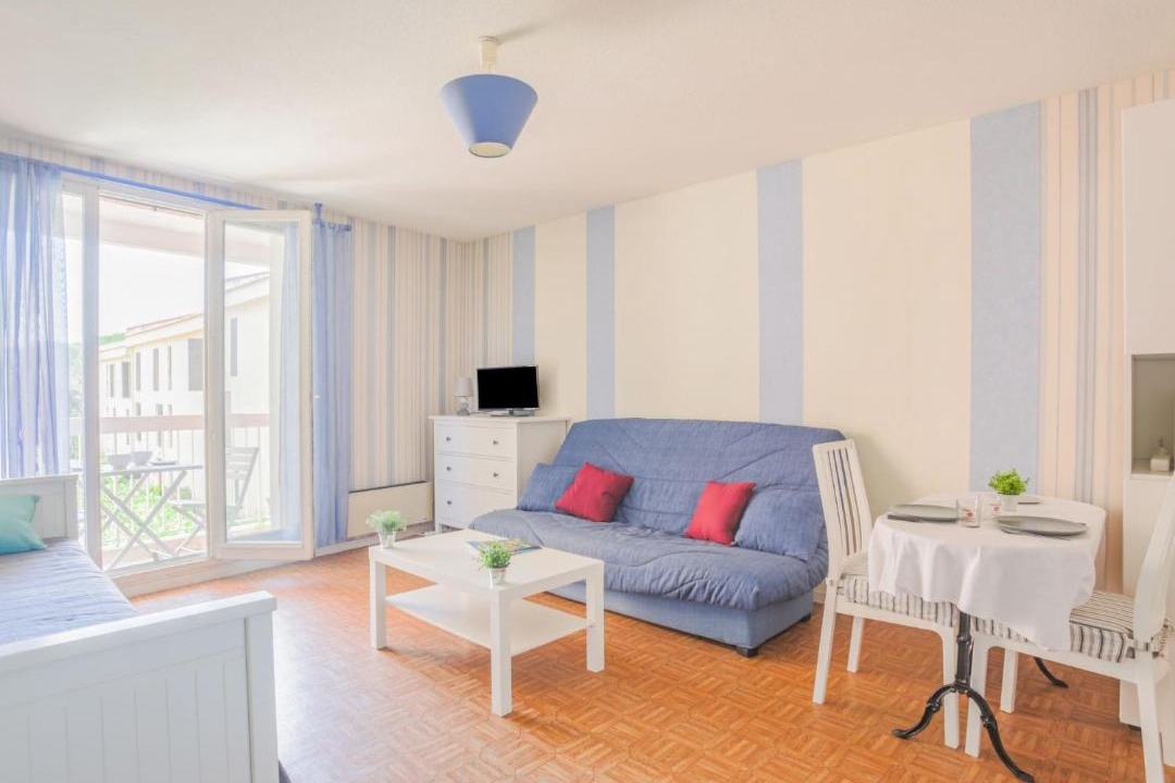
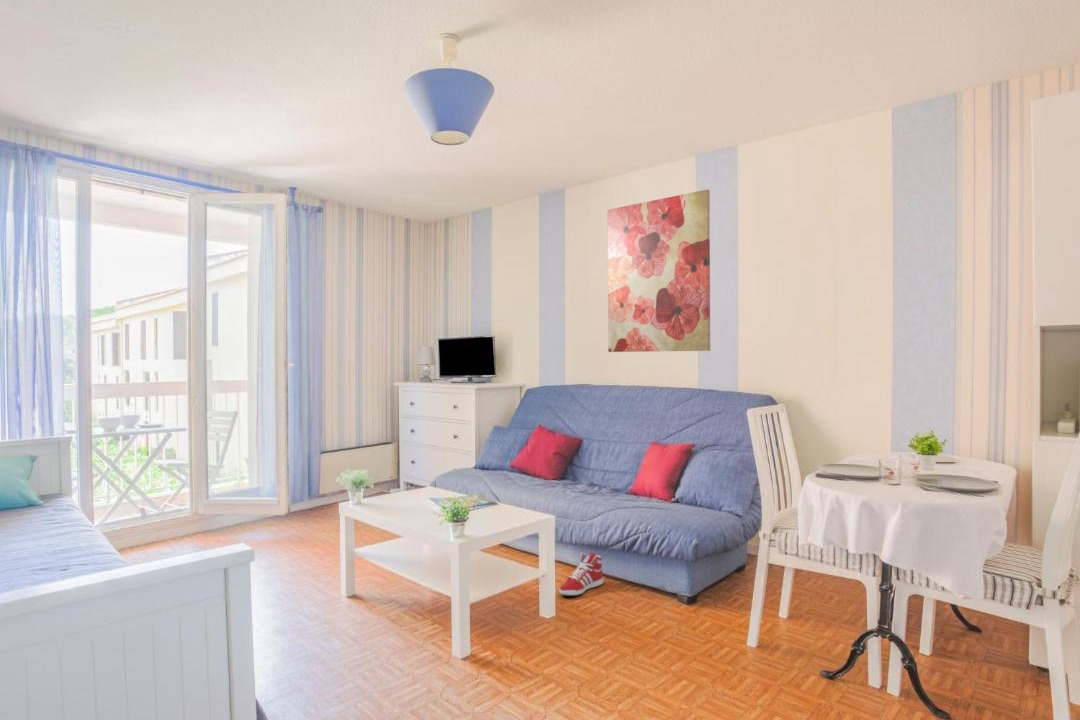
+ wall art (655, 276)
+ sneaker (581, 572)
